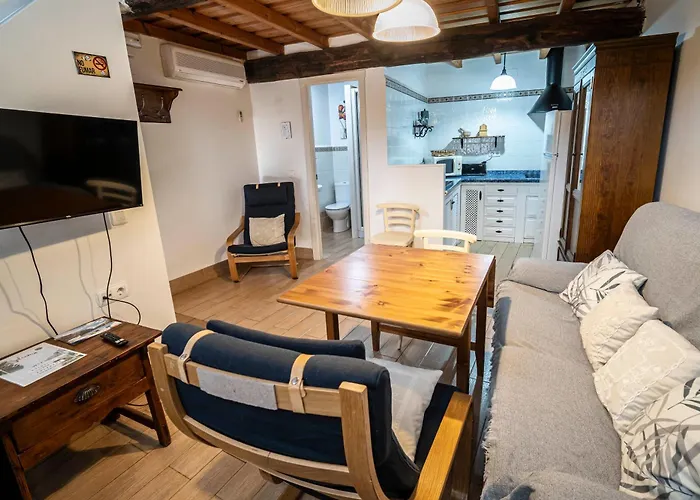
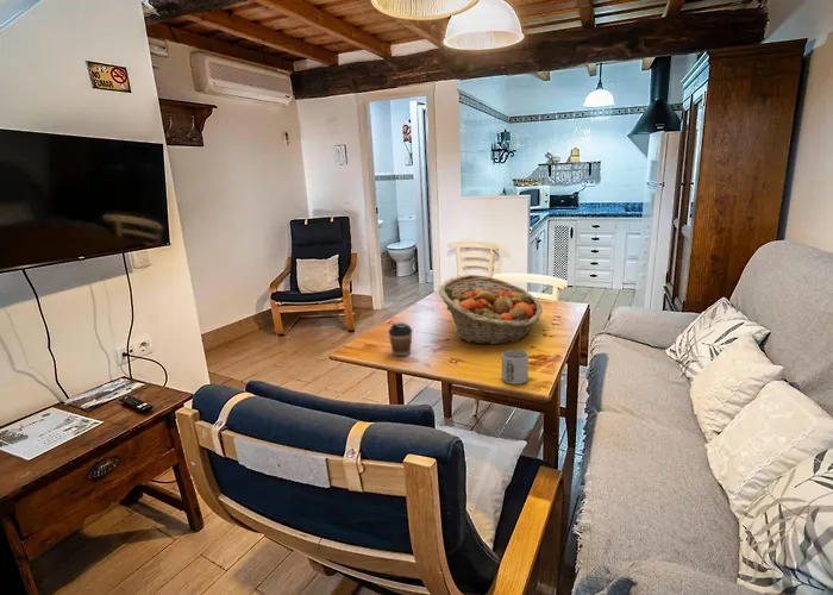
+ coffee cup (400, 338)
+ fruit basket (490, 307)
+ mug (515, 364)
